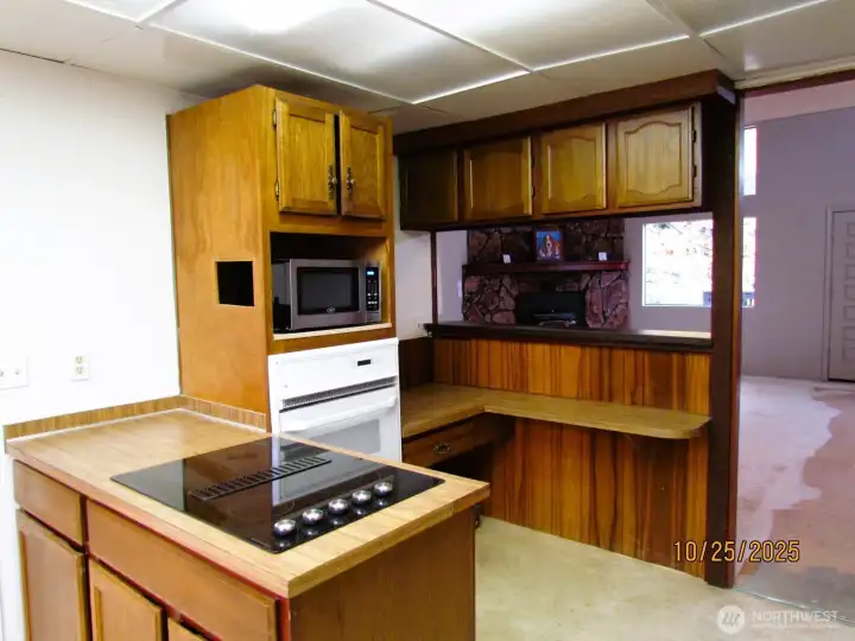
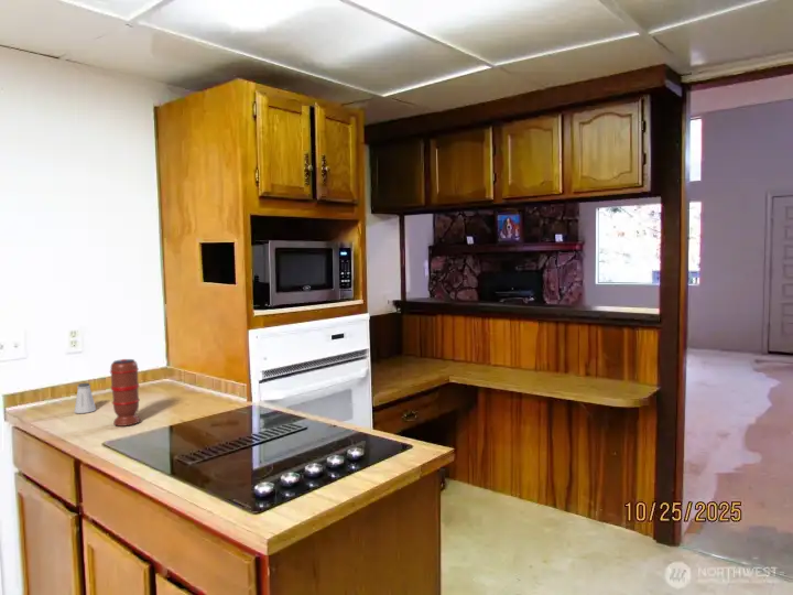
+ saltshaker (84, 397)
+ spice grinder (124, 391)
